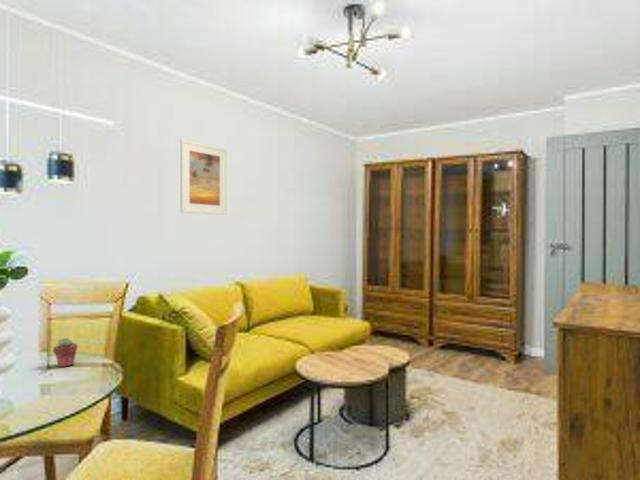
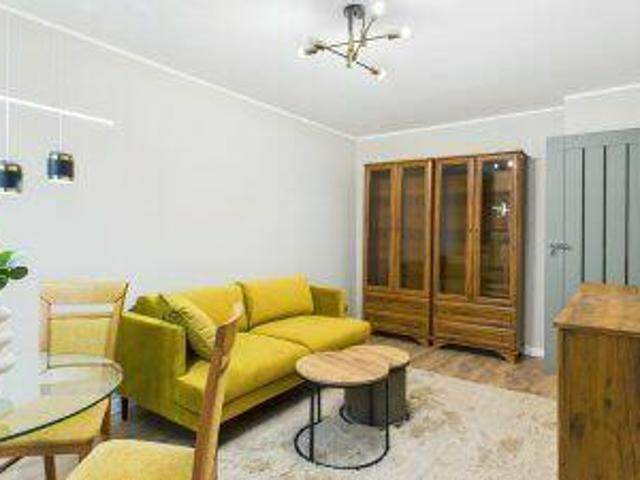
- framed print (204, 179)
- potted succulent (65, 351)
